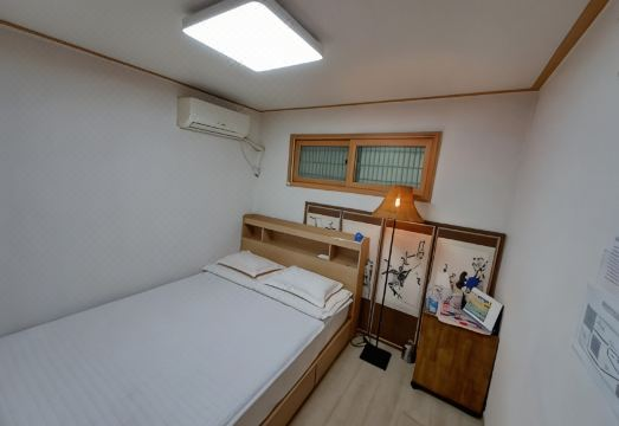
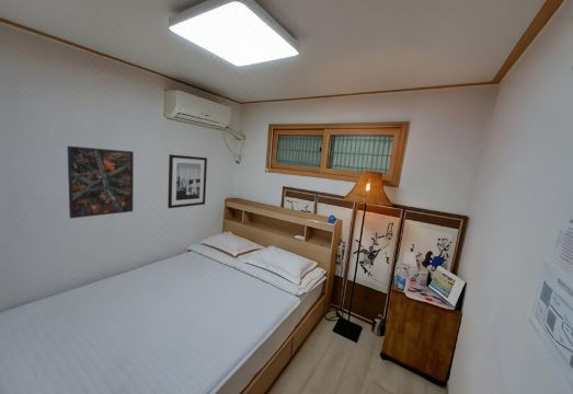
+ wall art (188, 181)
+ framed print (103, 182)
